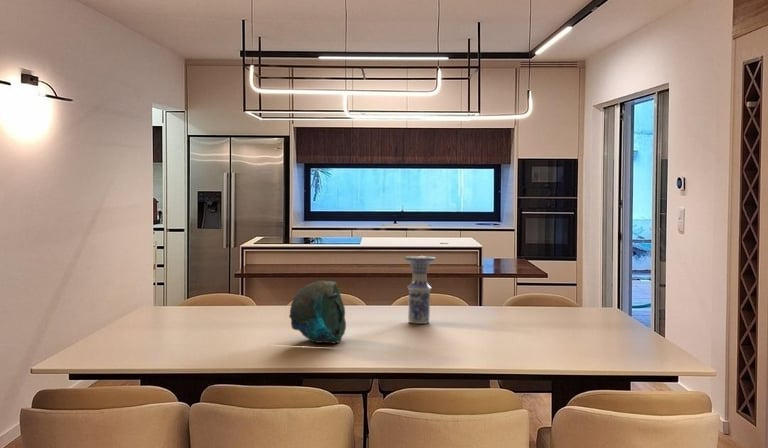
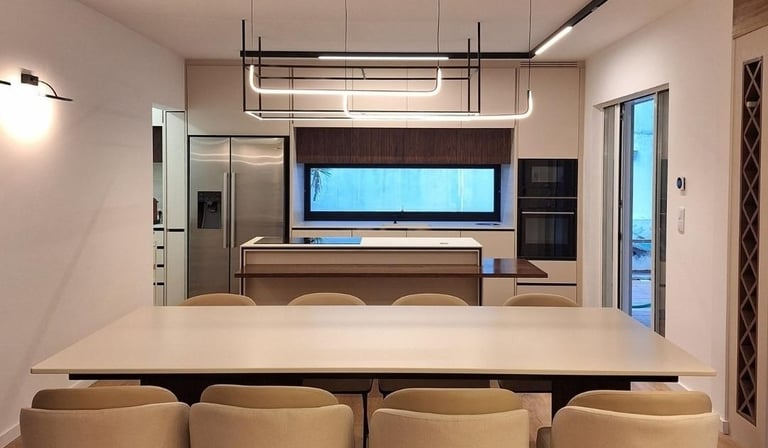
- vase (419, 289)
- decorative bowl (321, 310)
